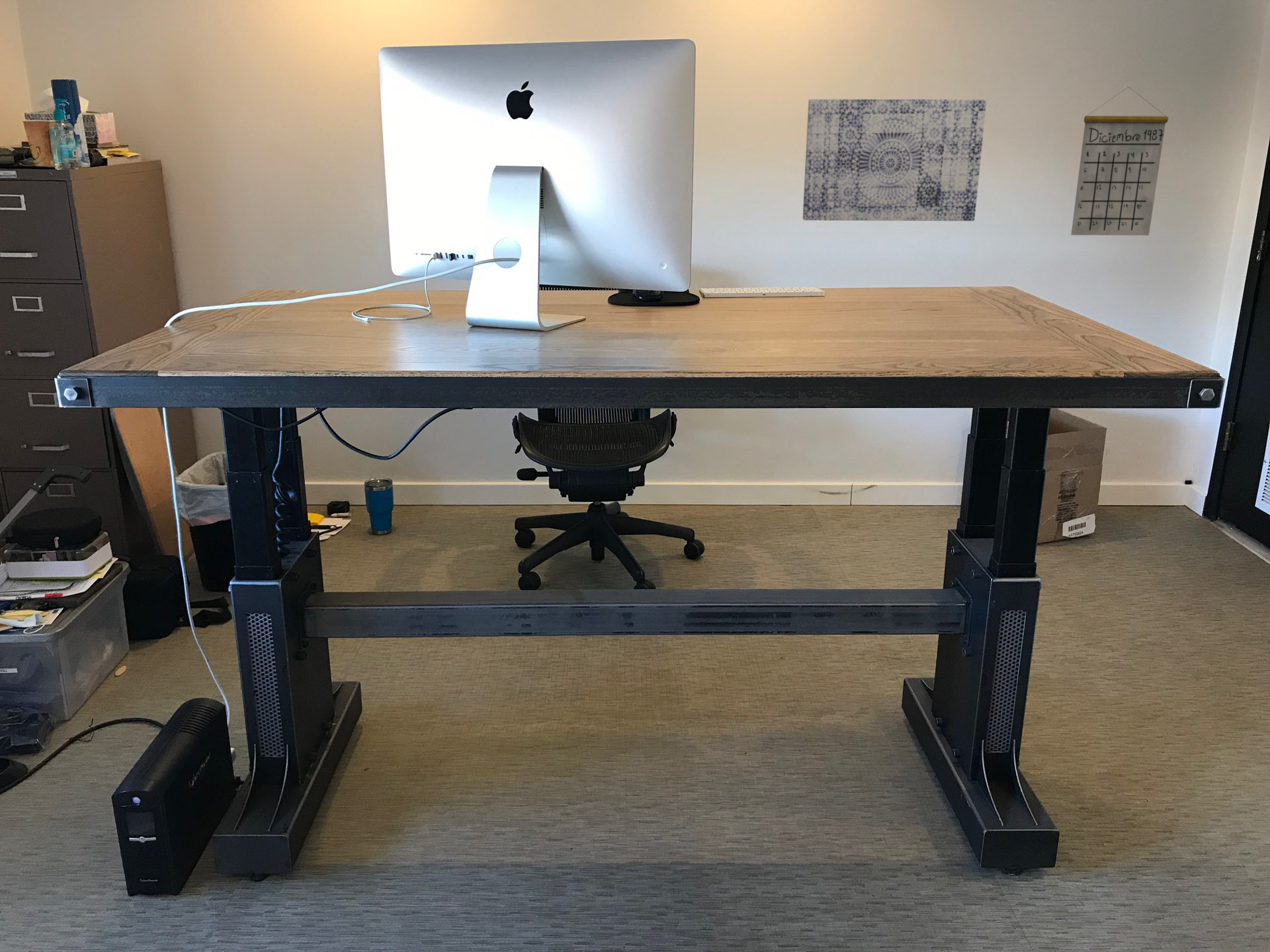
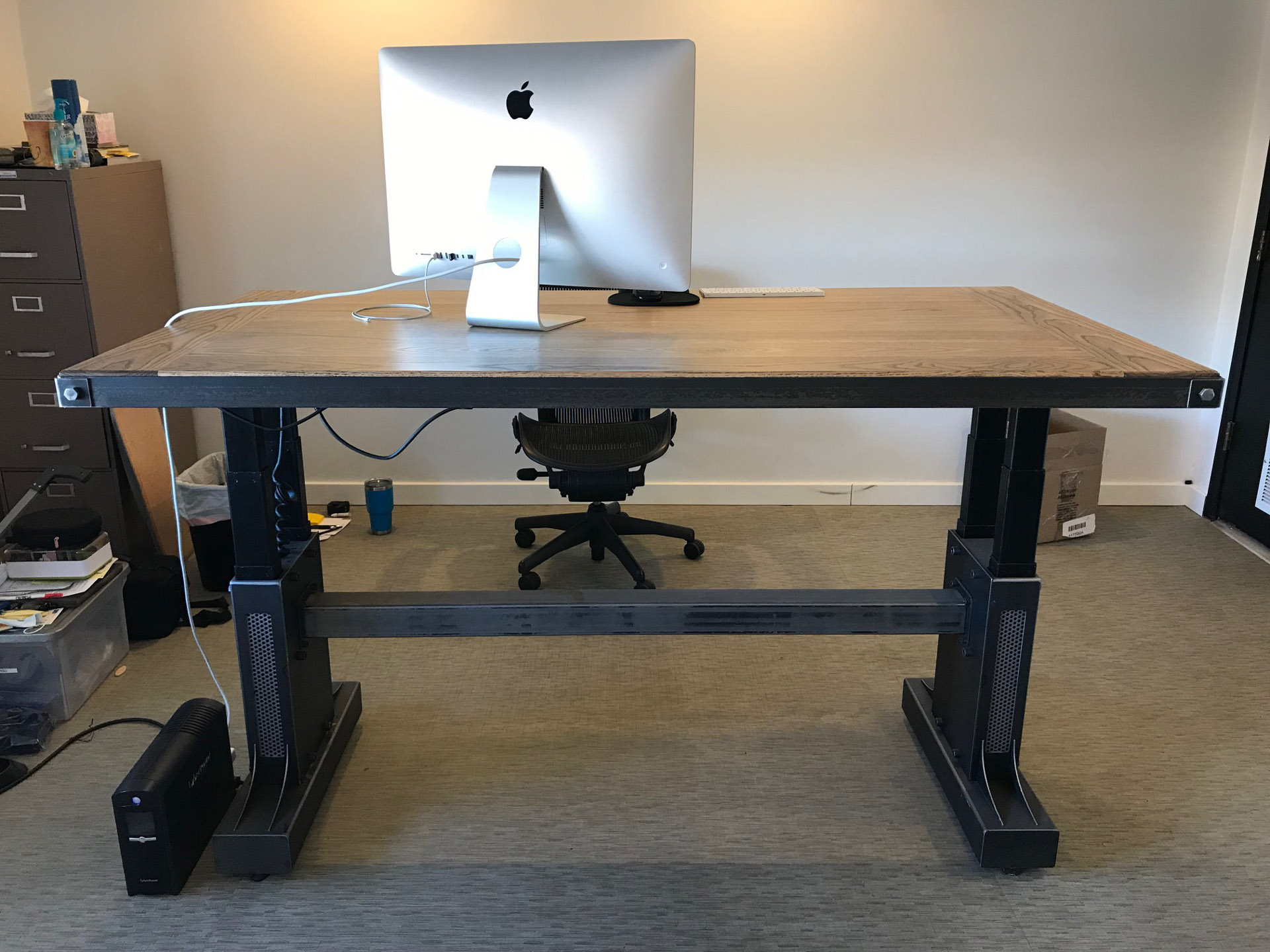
- calendar (1120, 162)
- wall art (892, 161)
